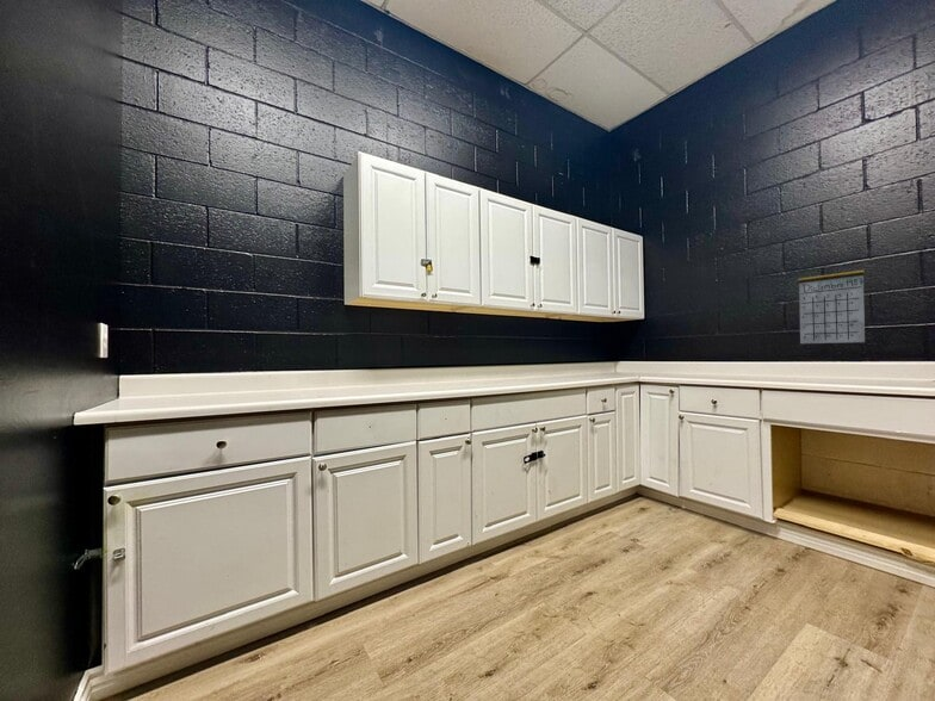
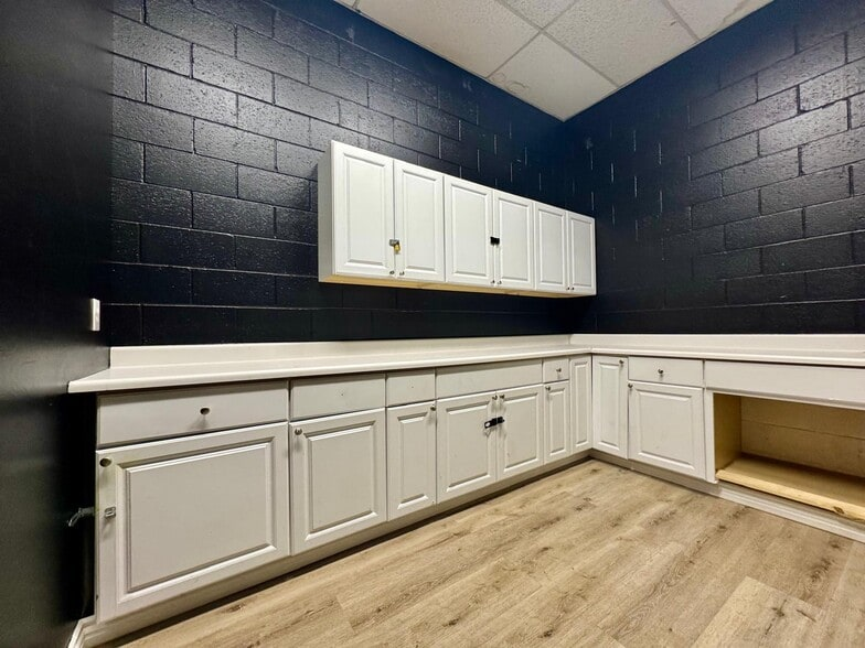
- calendar (830, 300)
